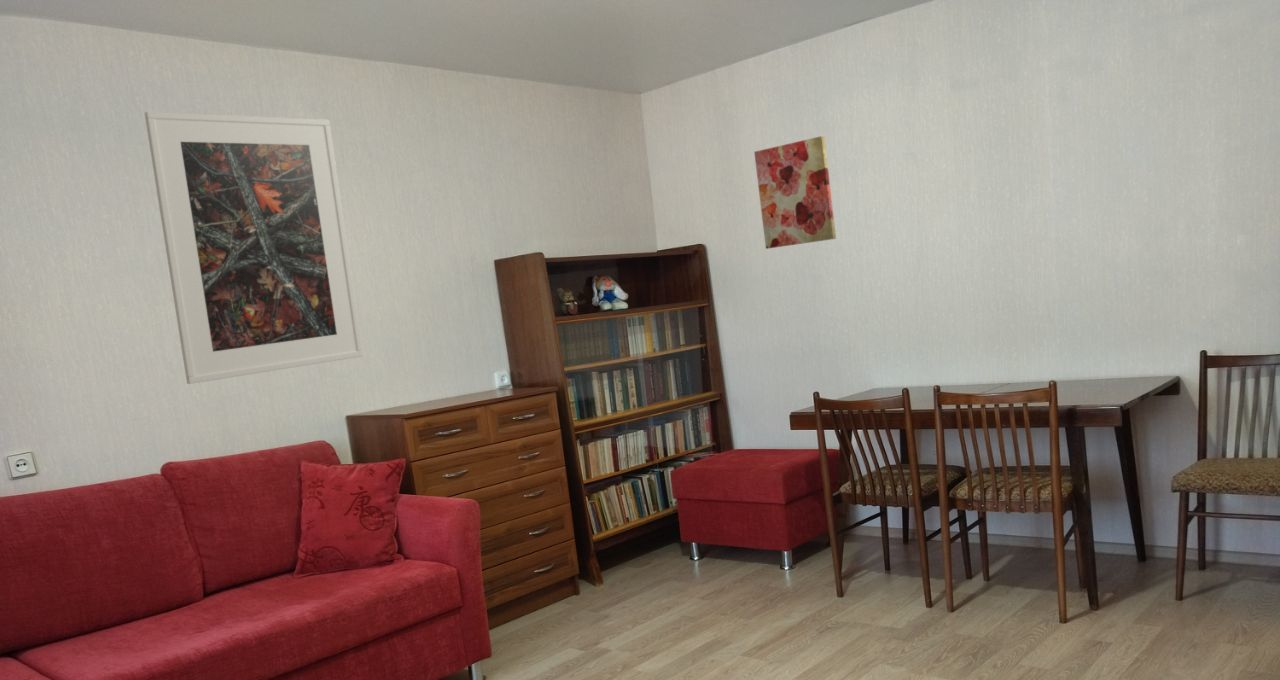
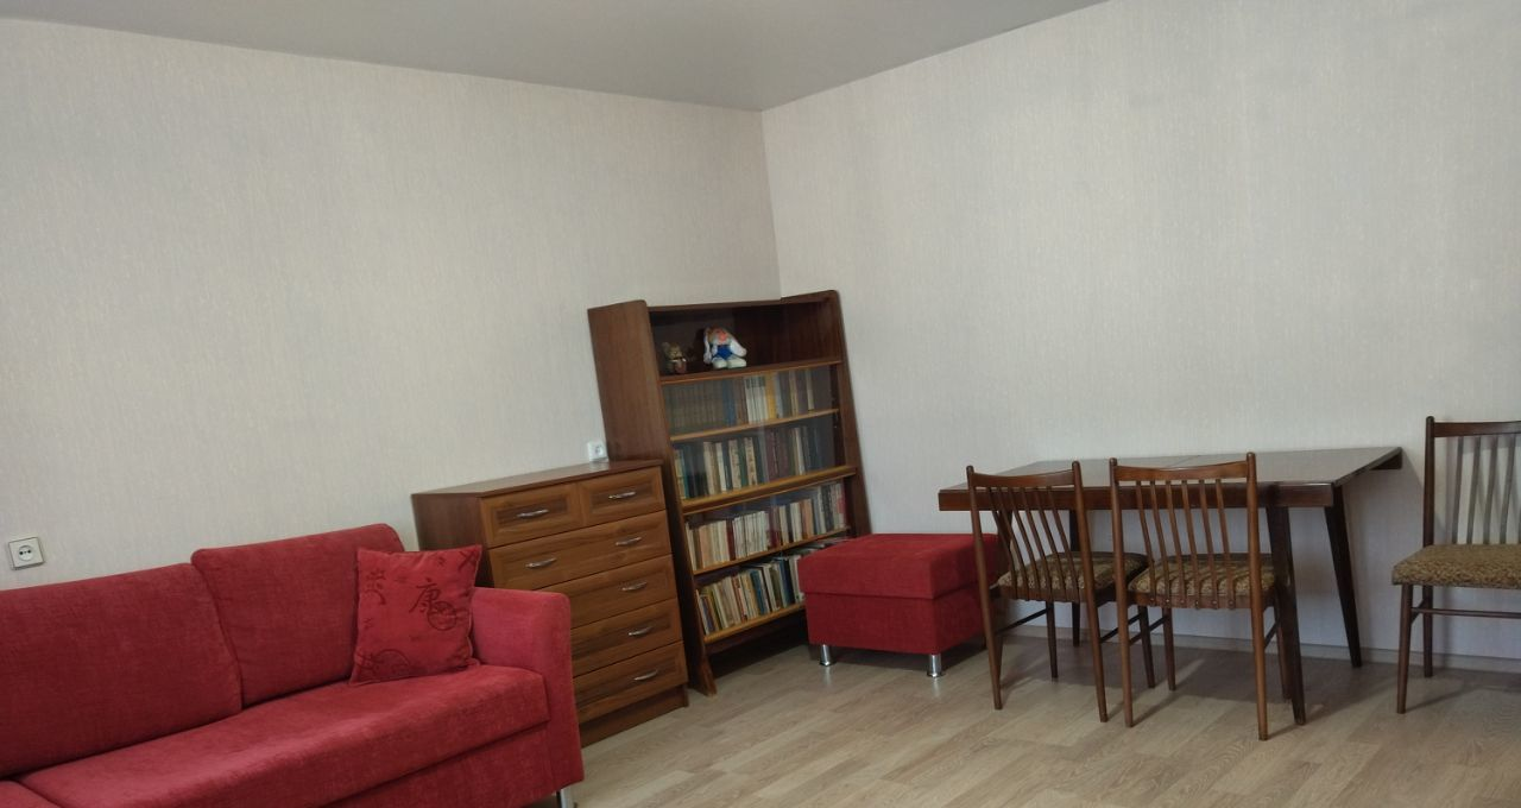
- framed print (262, 243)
- wall art (794, 194)
